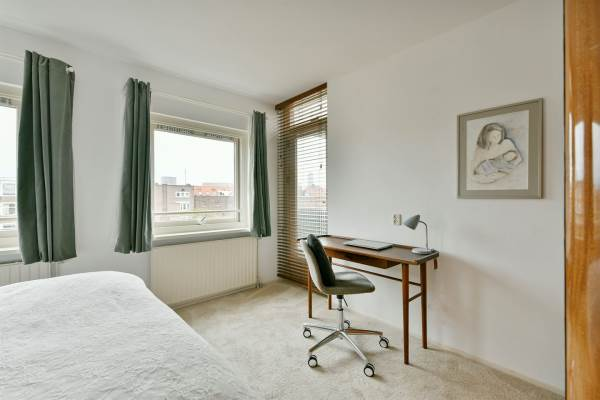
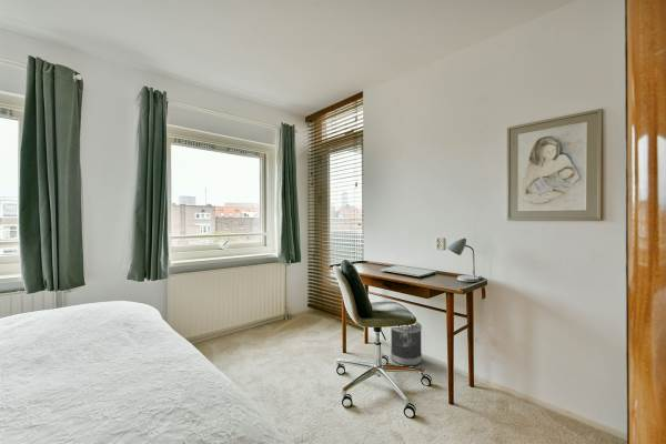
+ wastebasket (405, 341)
